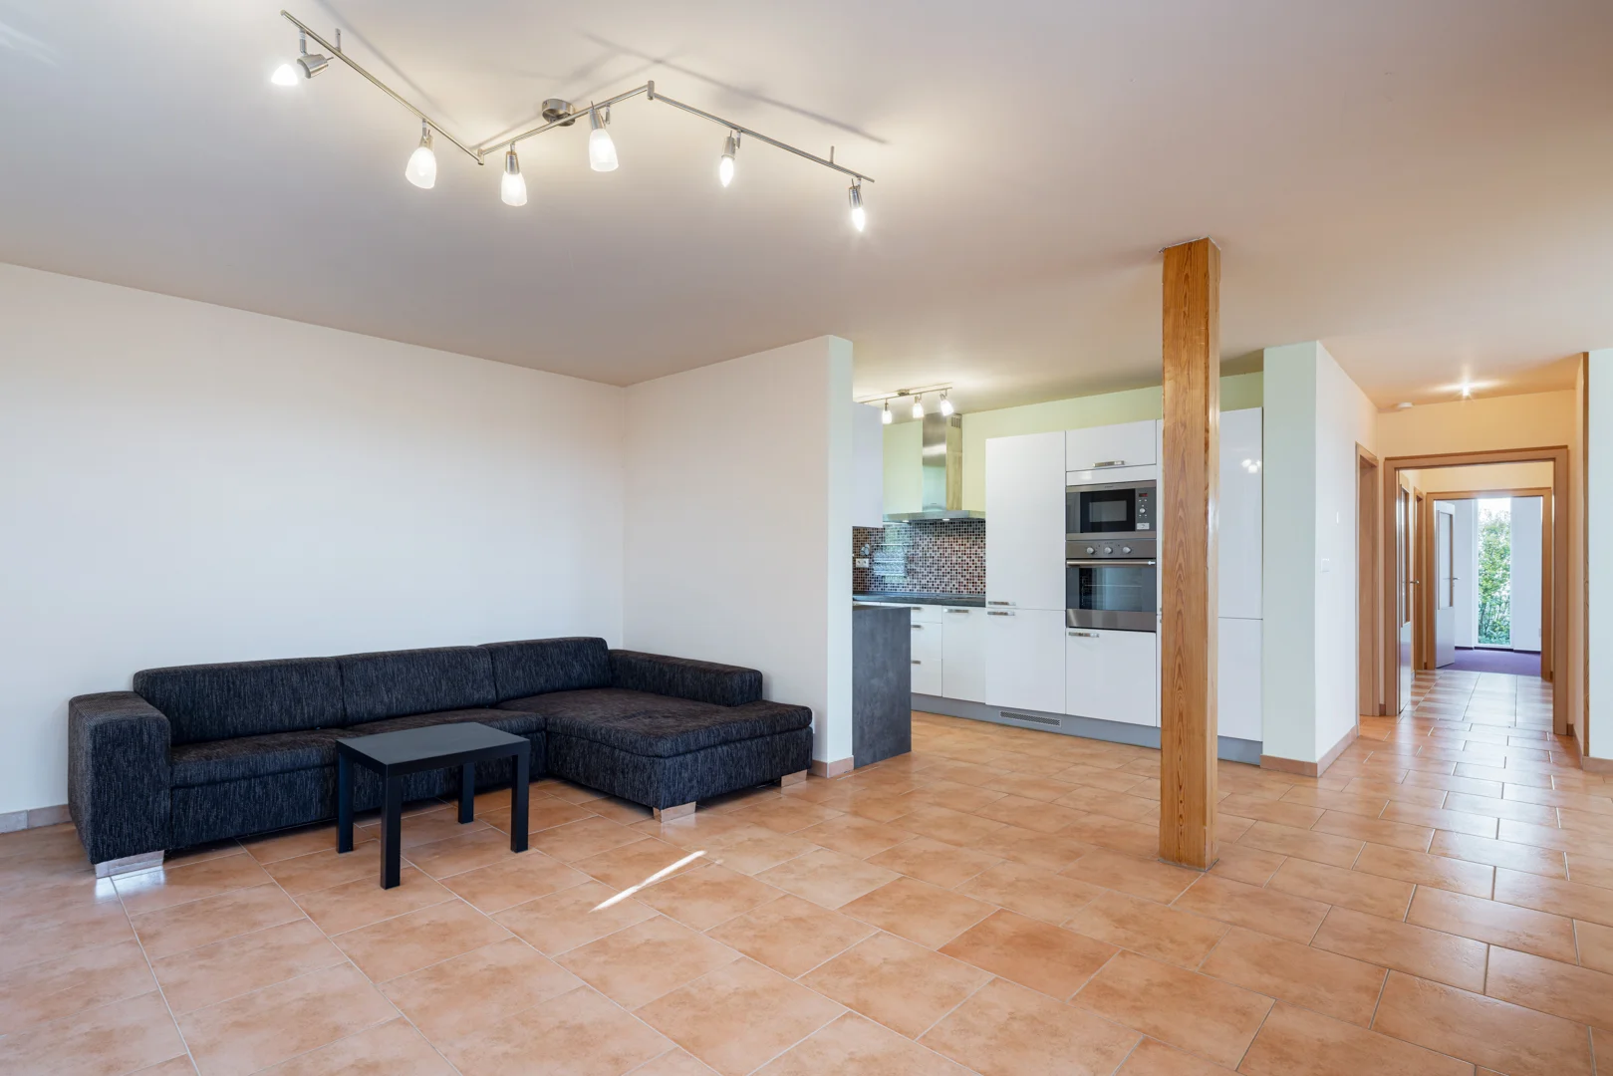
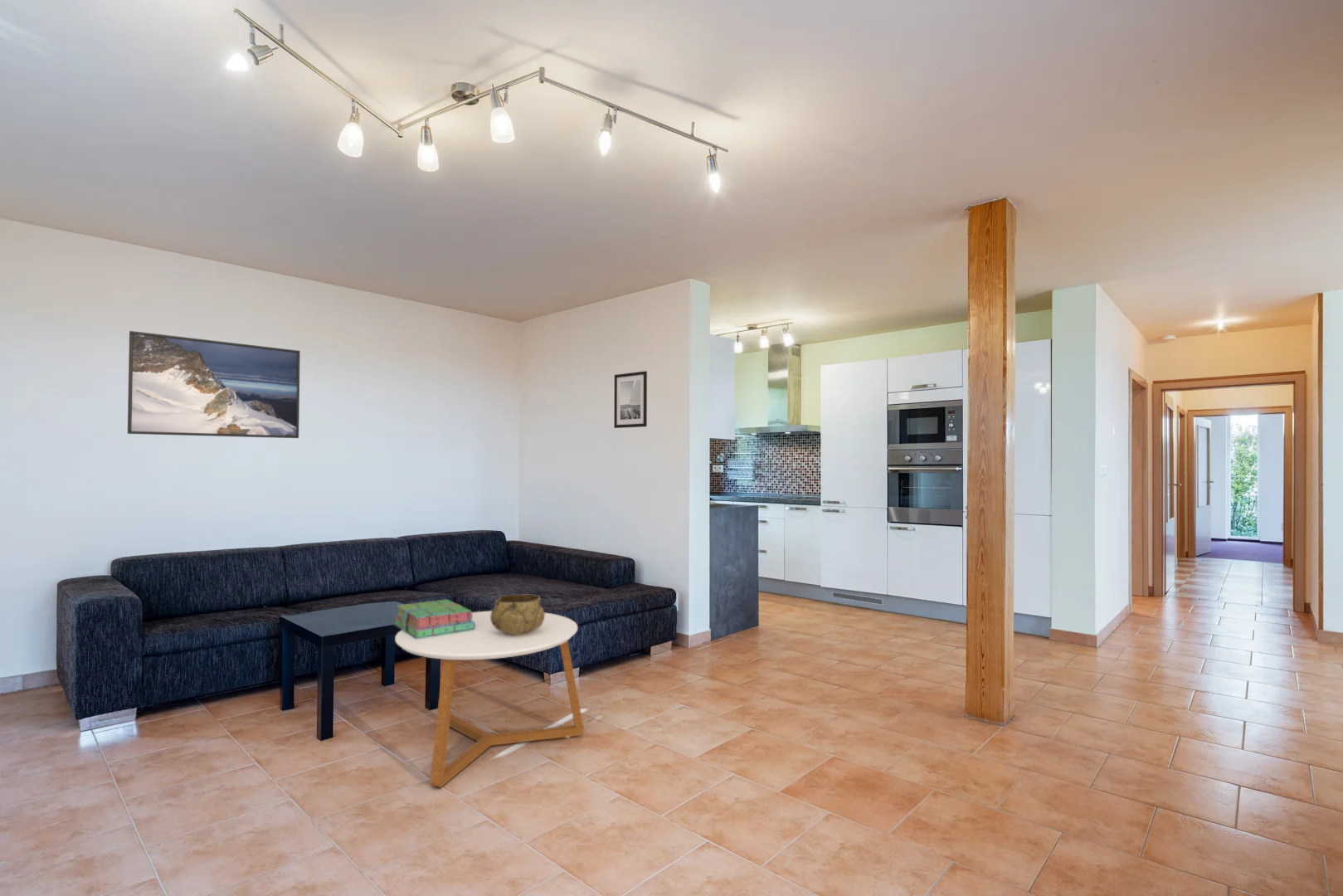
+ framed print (221, 388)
+ decorative bowl (518, 615)
+ coffee table (484, 659)
+ wall art (630, 400)
+ stack of books (433, 616)
